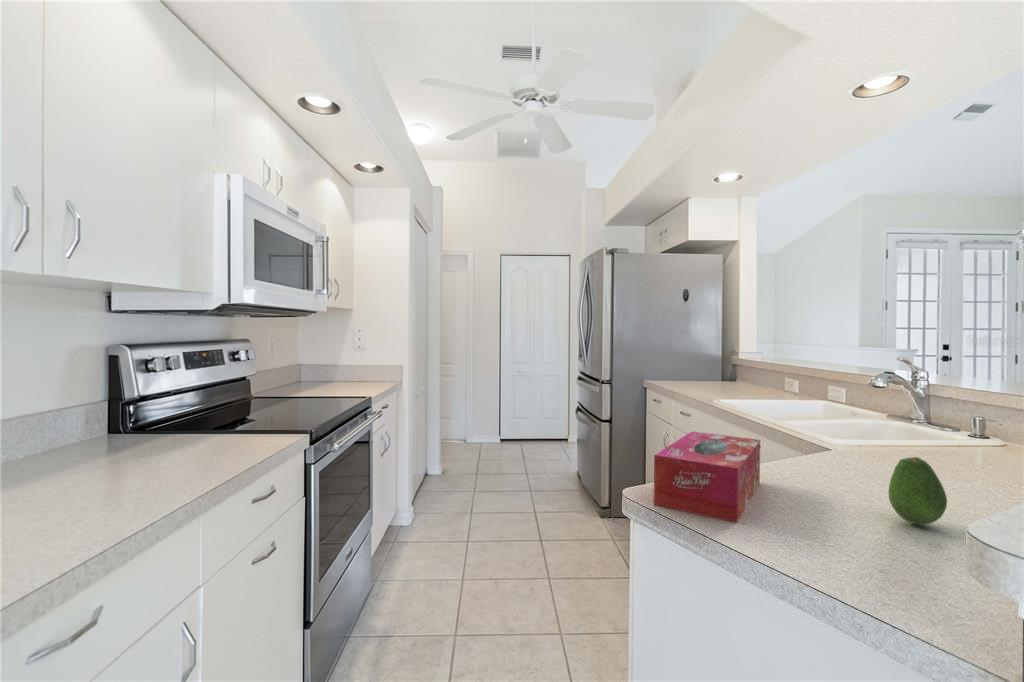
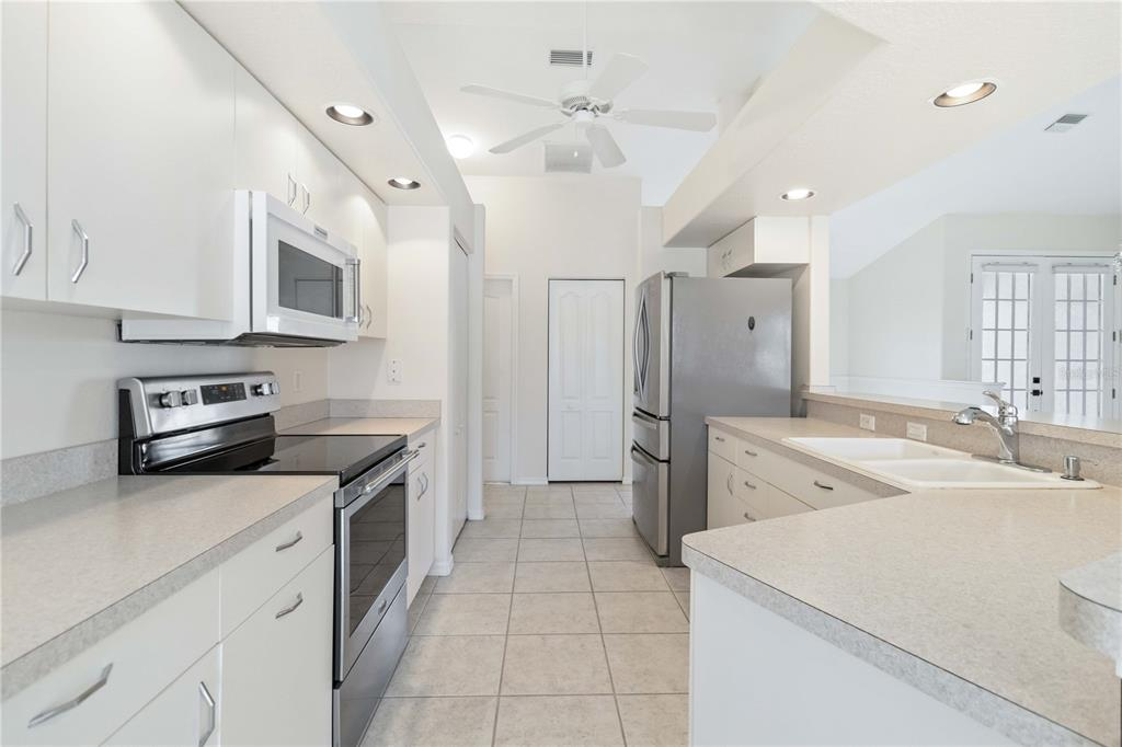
- tissue box (710, 469)
- fruit (917, 490)
